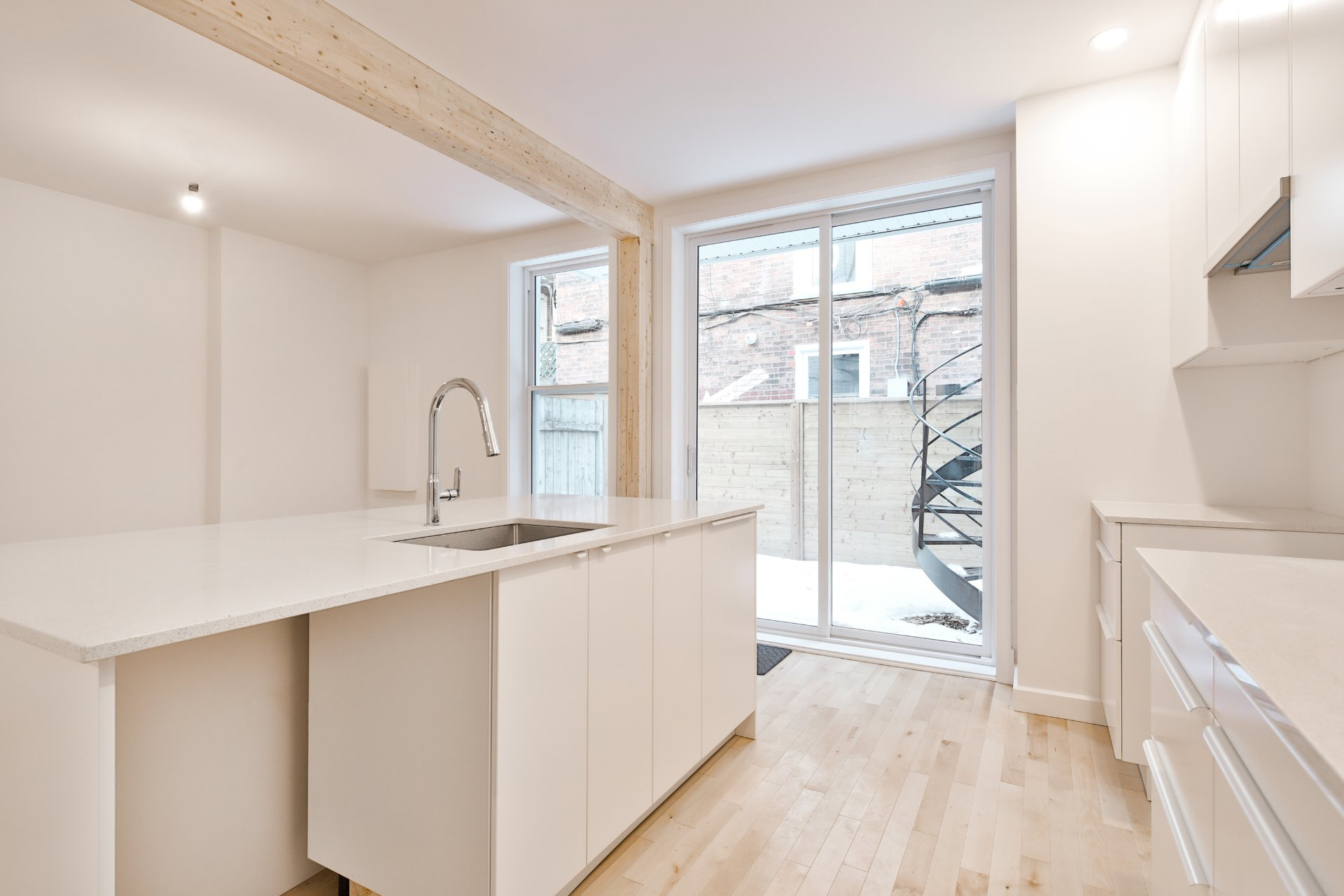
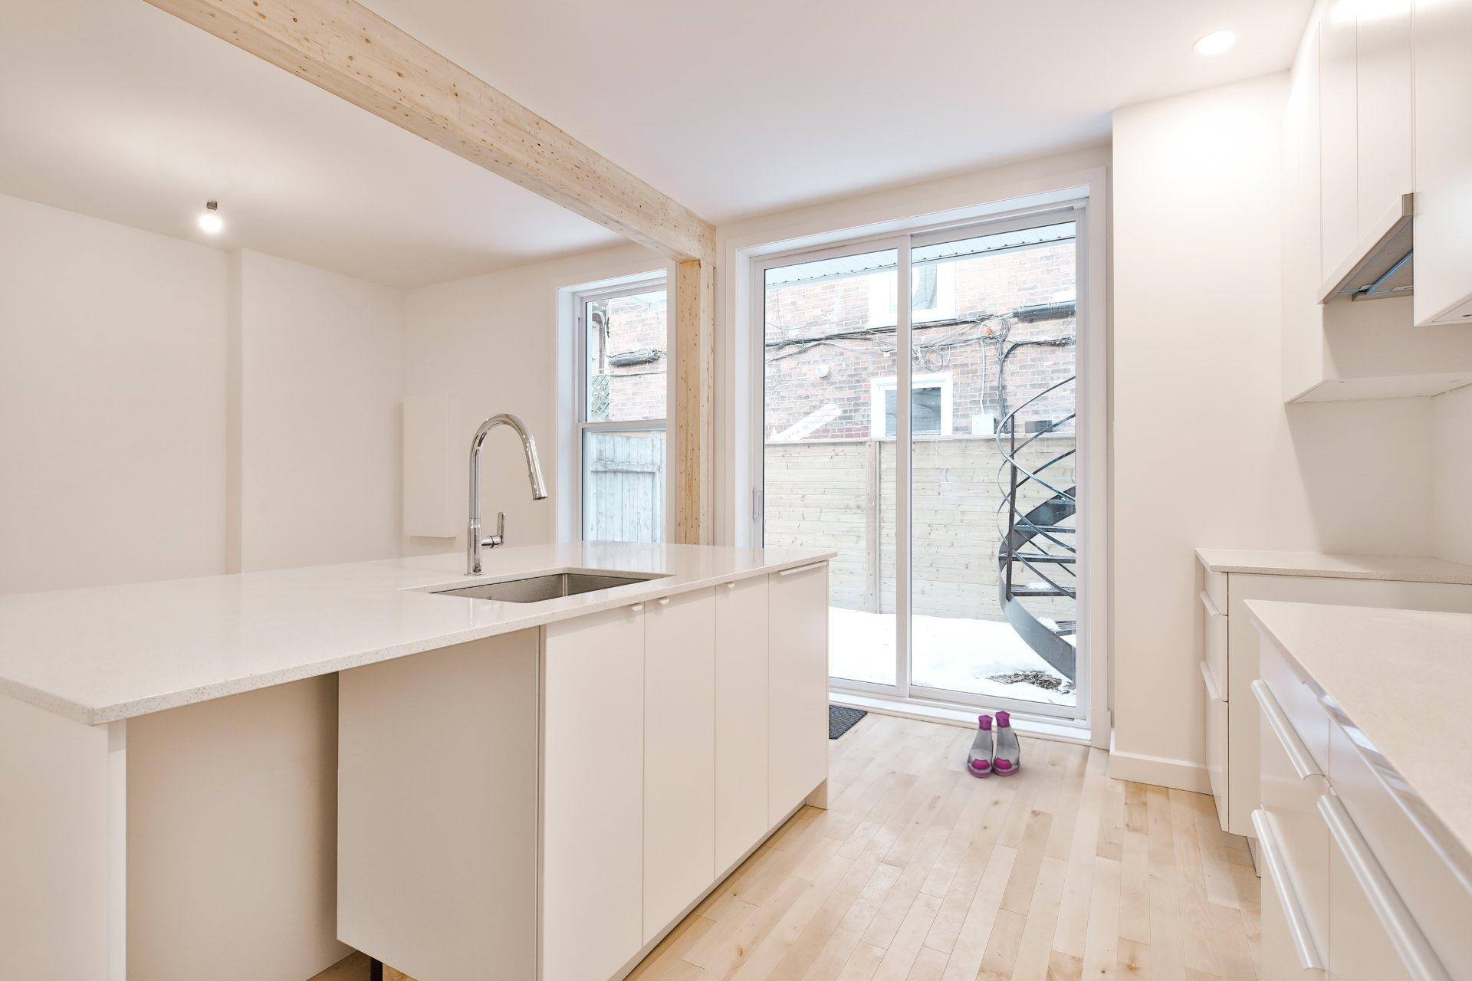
+ boots (992, 740)
